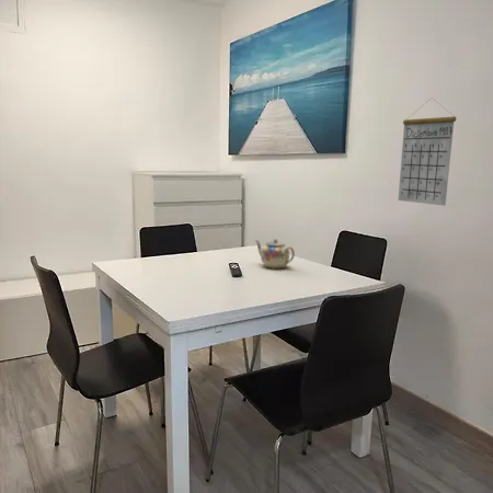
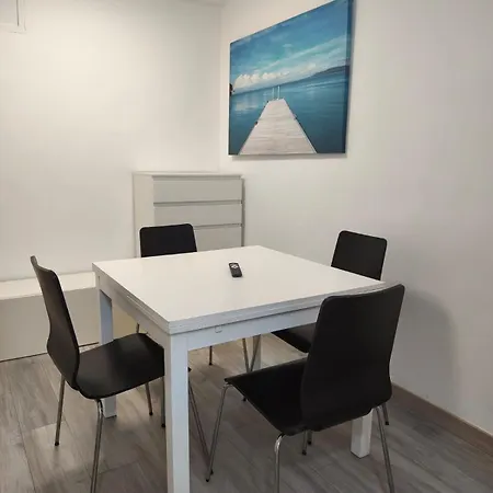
- calendar (425, 151)
- teapot (273, 252)
